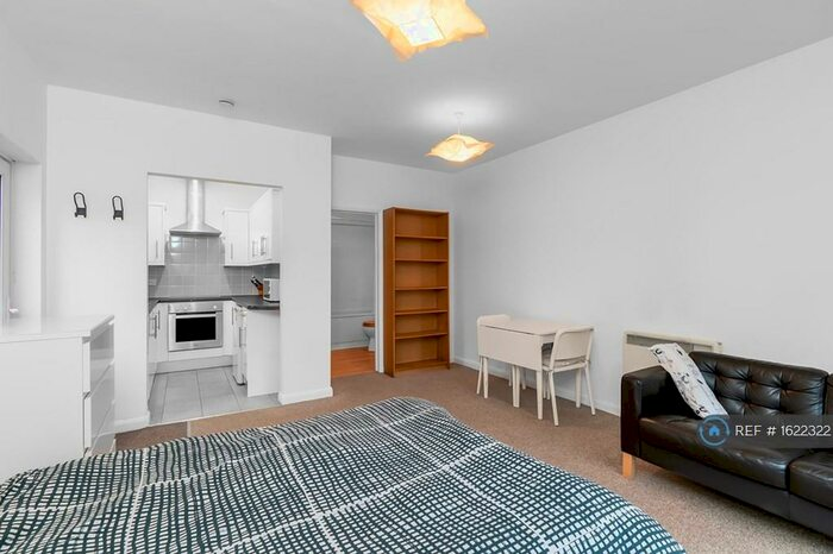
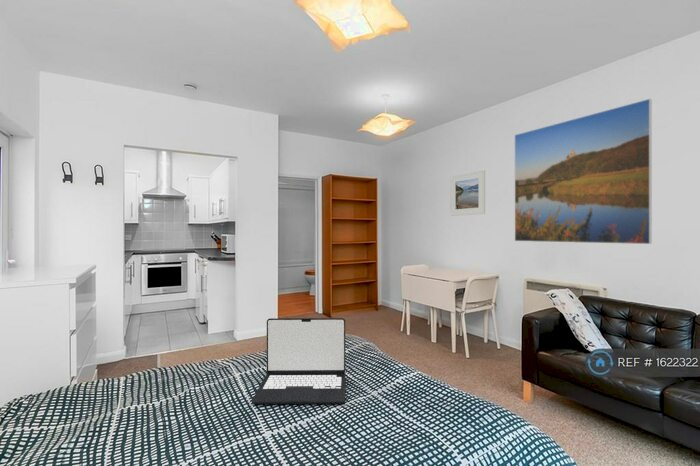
+ laptop (302, 357)
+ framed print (572, 181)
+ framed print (466, 194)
